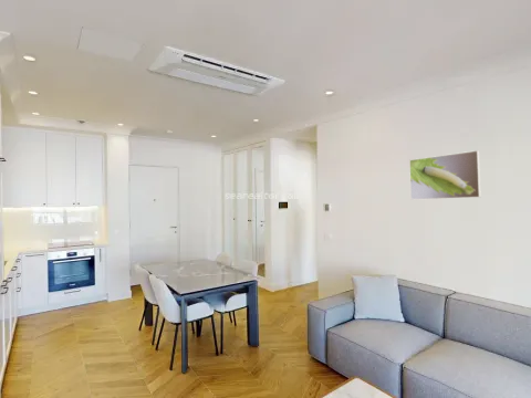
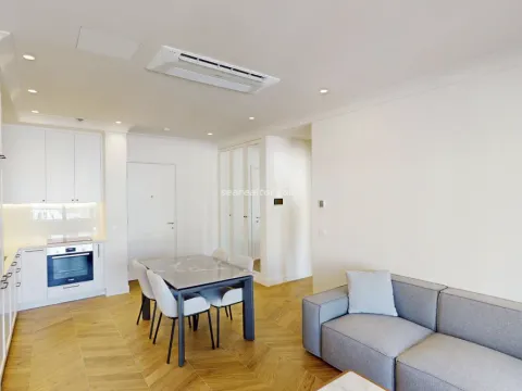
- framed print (441, 177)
